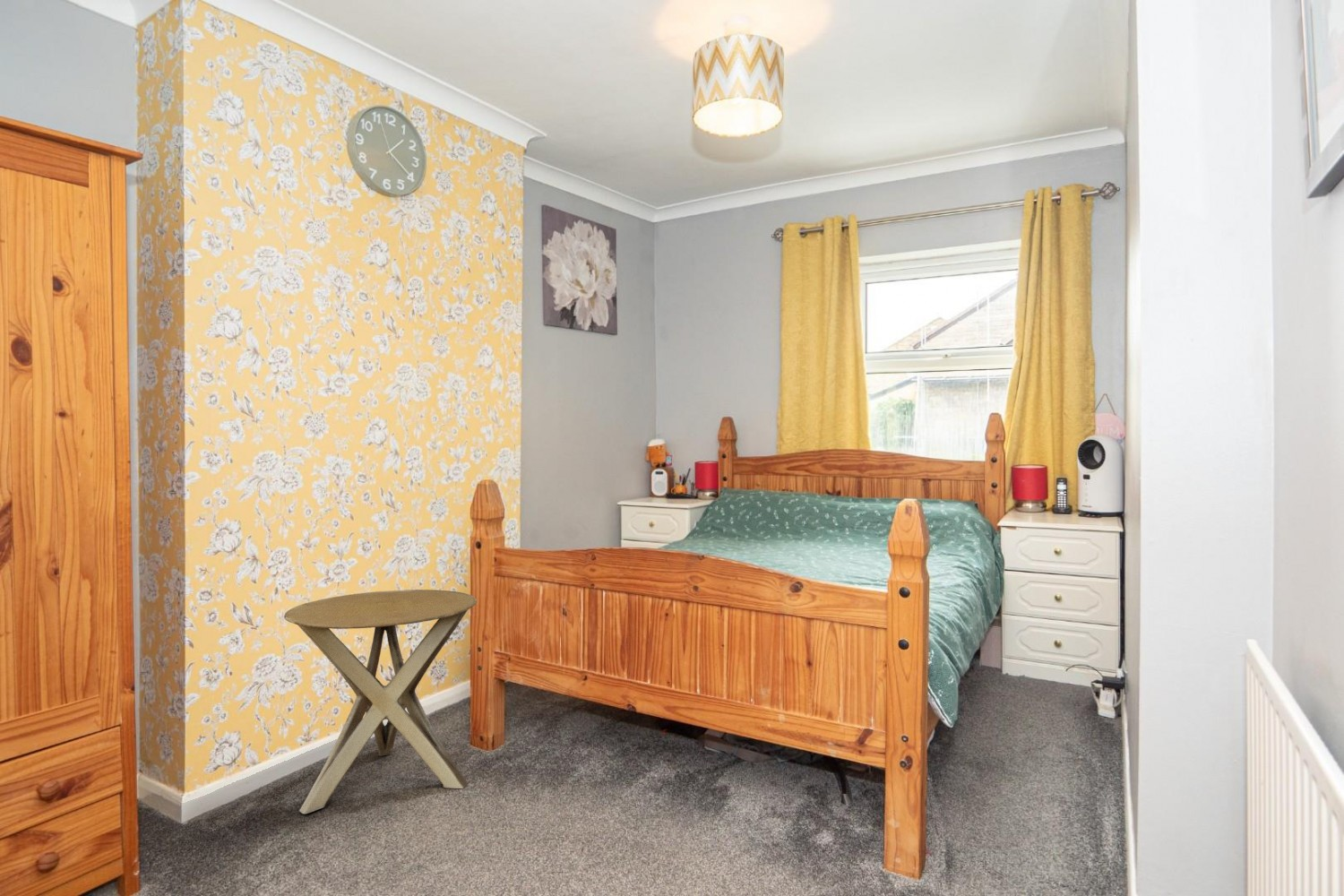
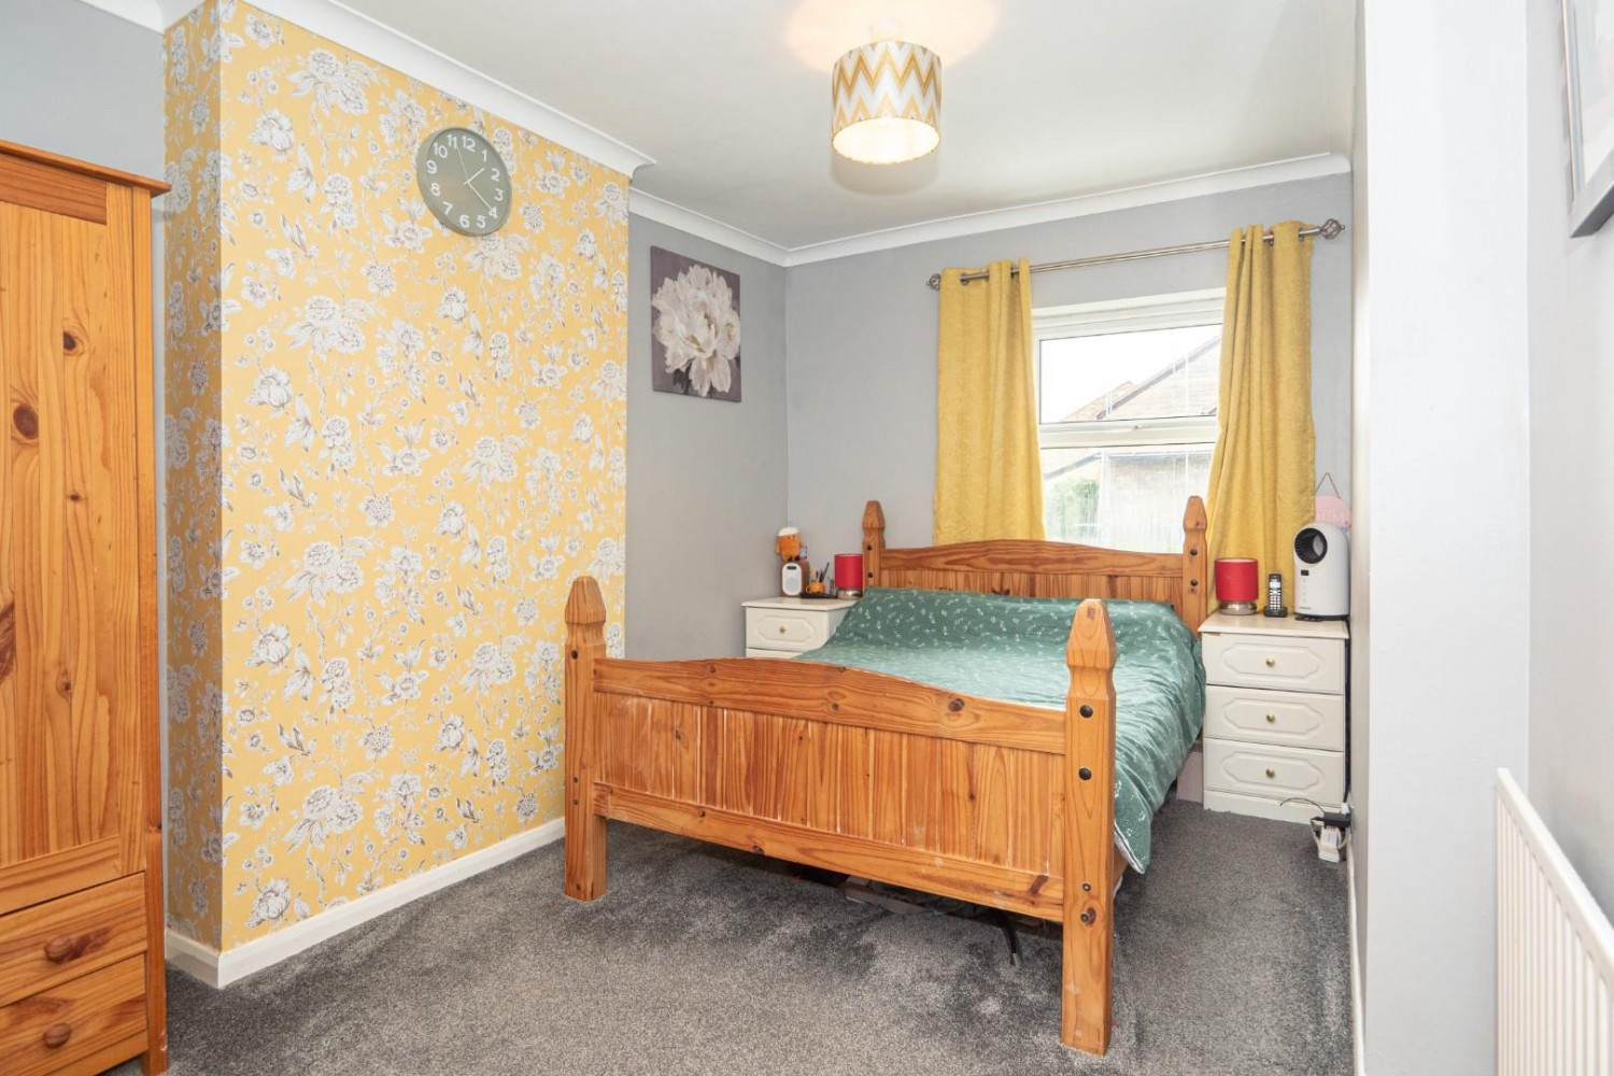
- side table (384, 691)
